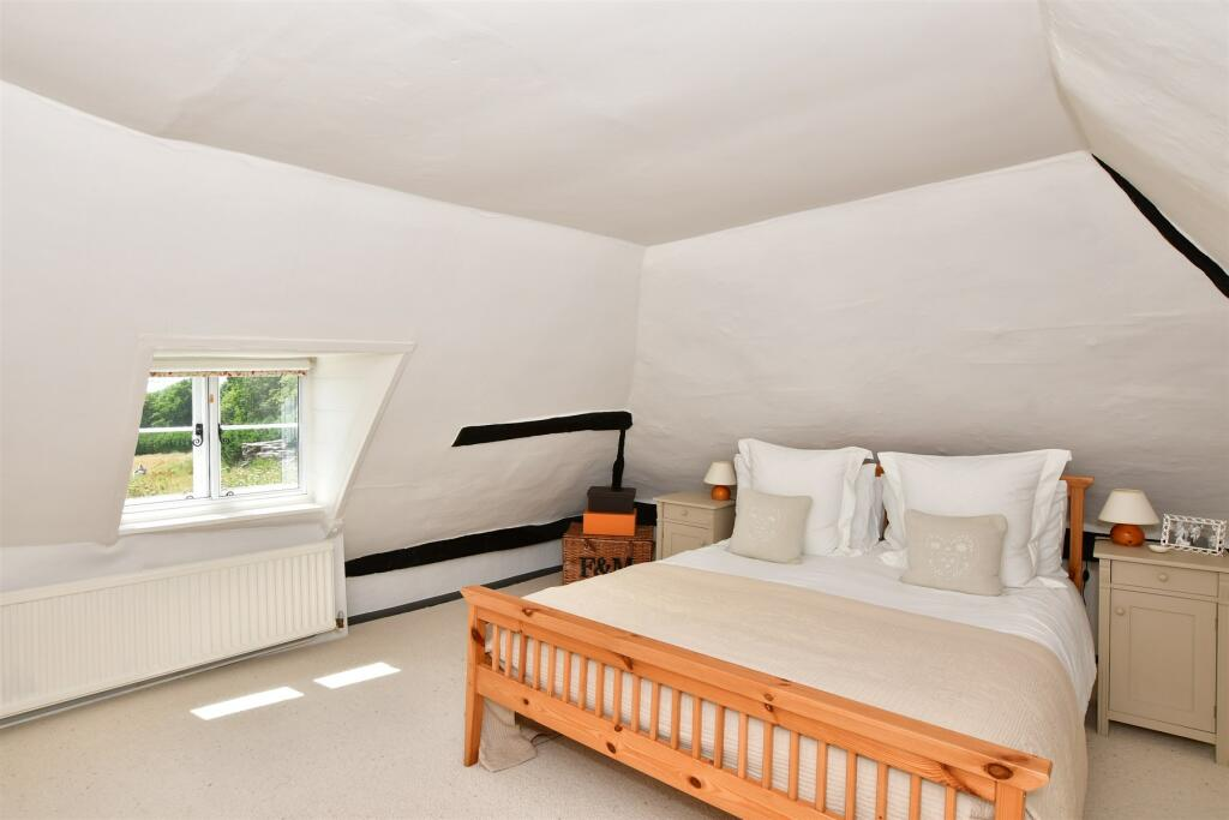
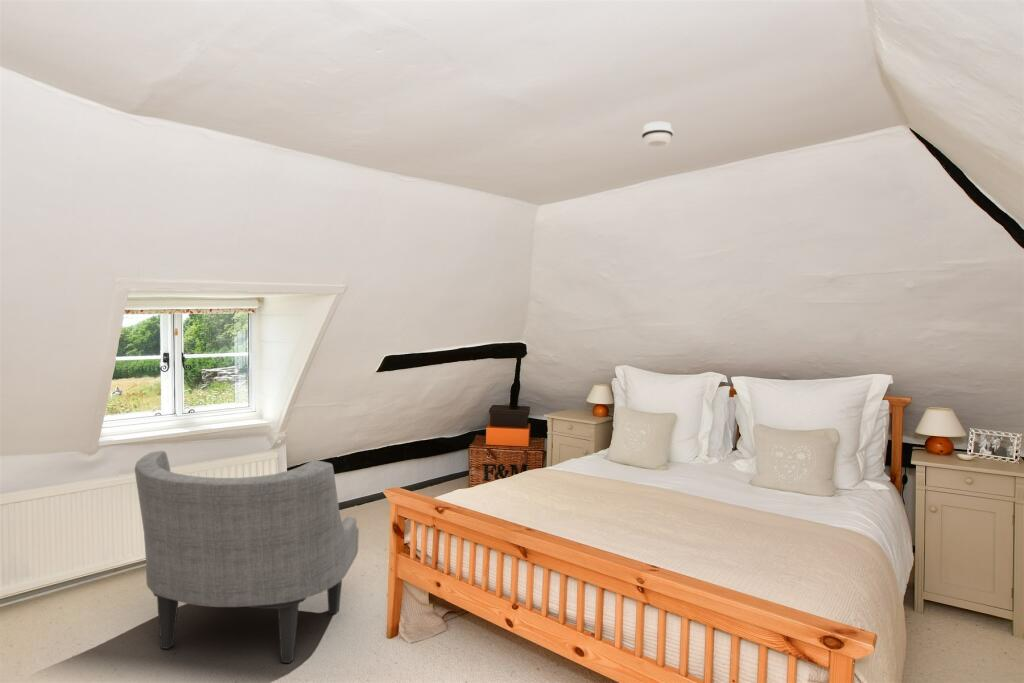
+ smoke detector (657, 135)
+ armchair (248, 543)
